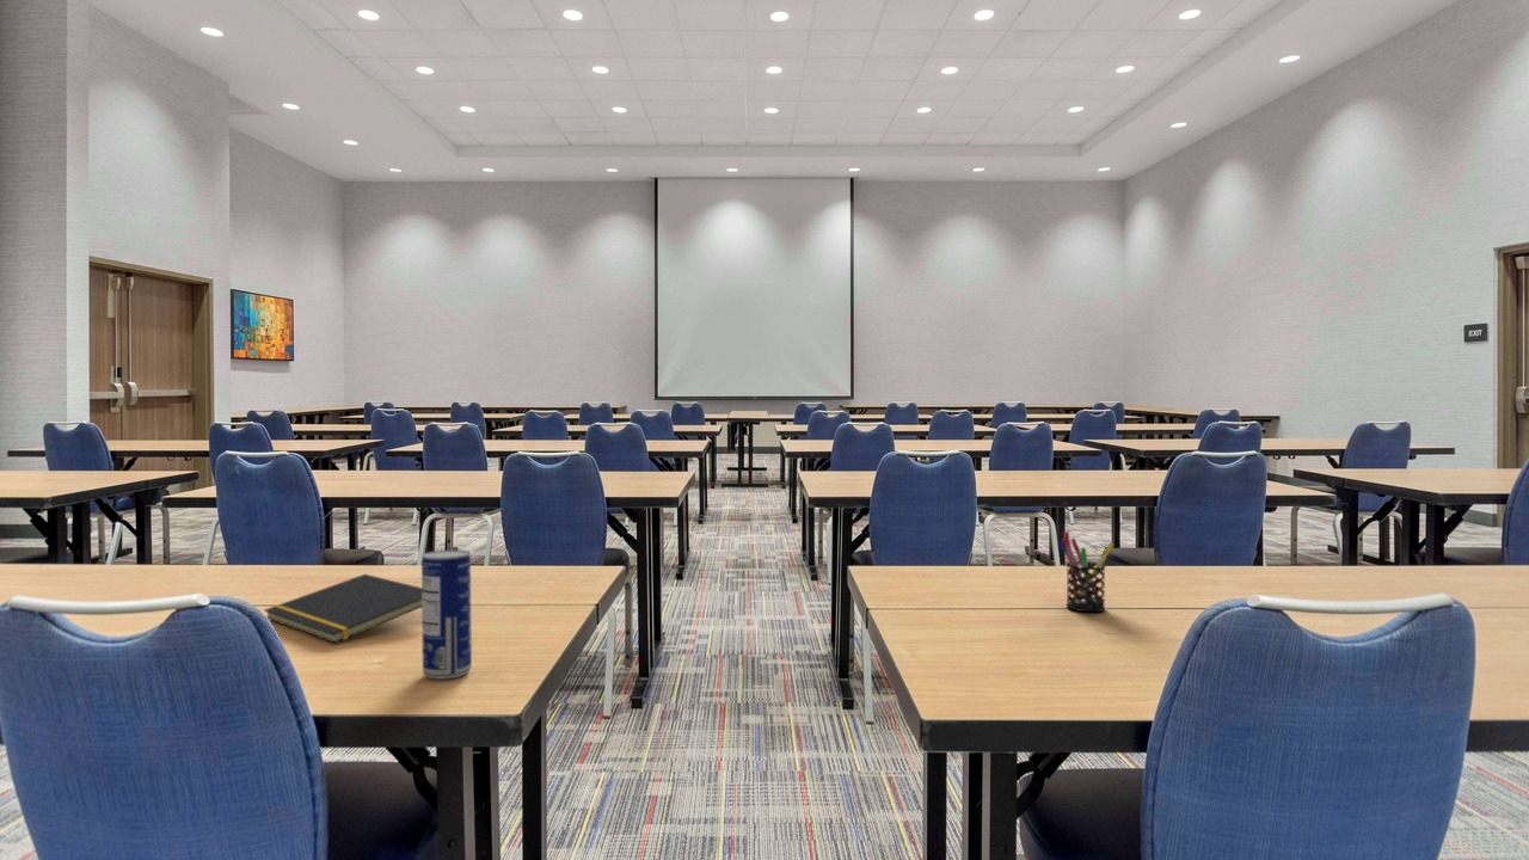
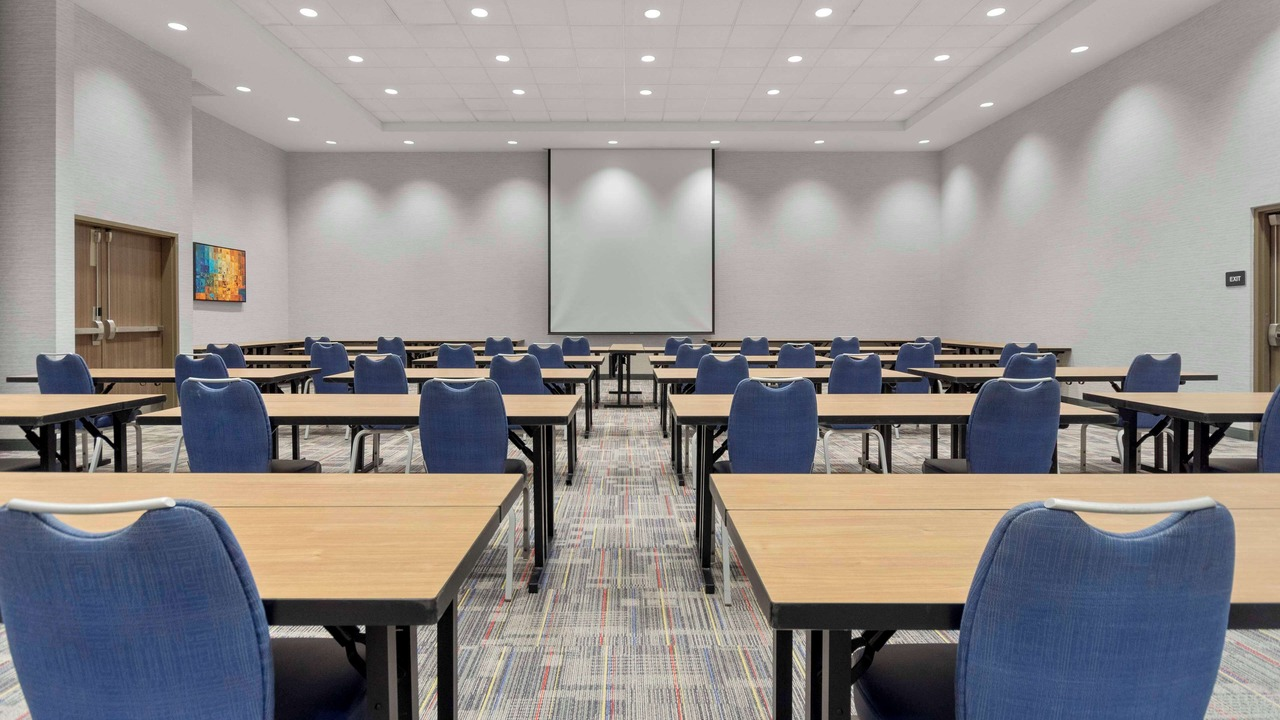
- pen holder (1082, 570)
- notepad (351, 604)
- beverage can (447, 613)
